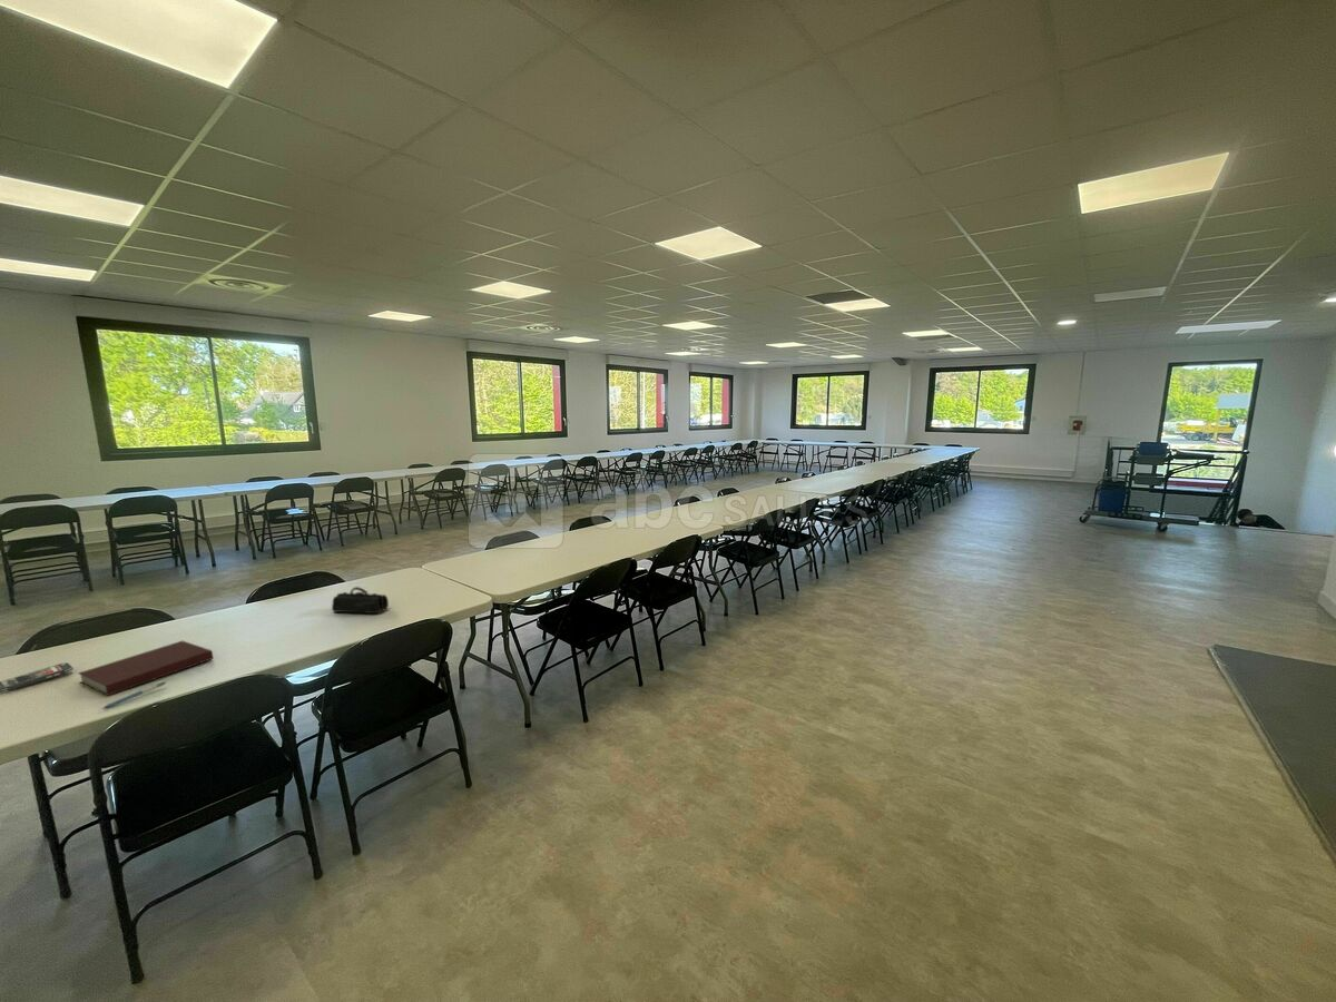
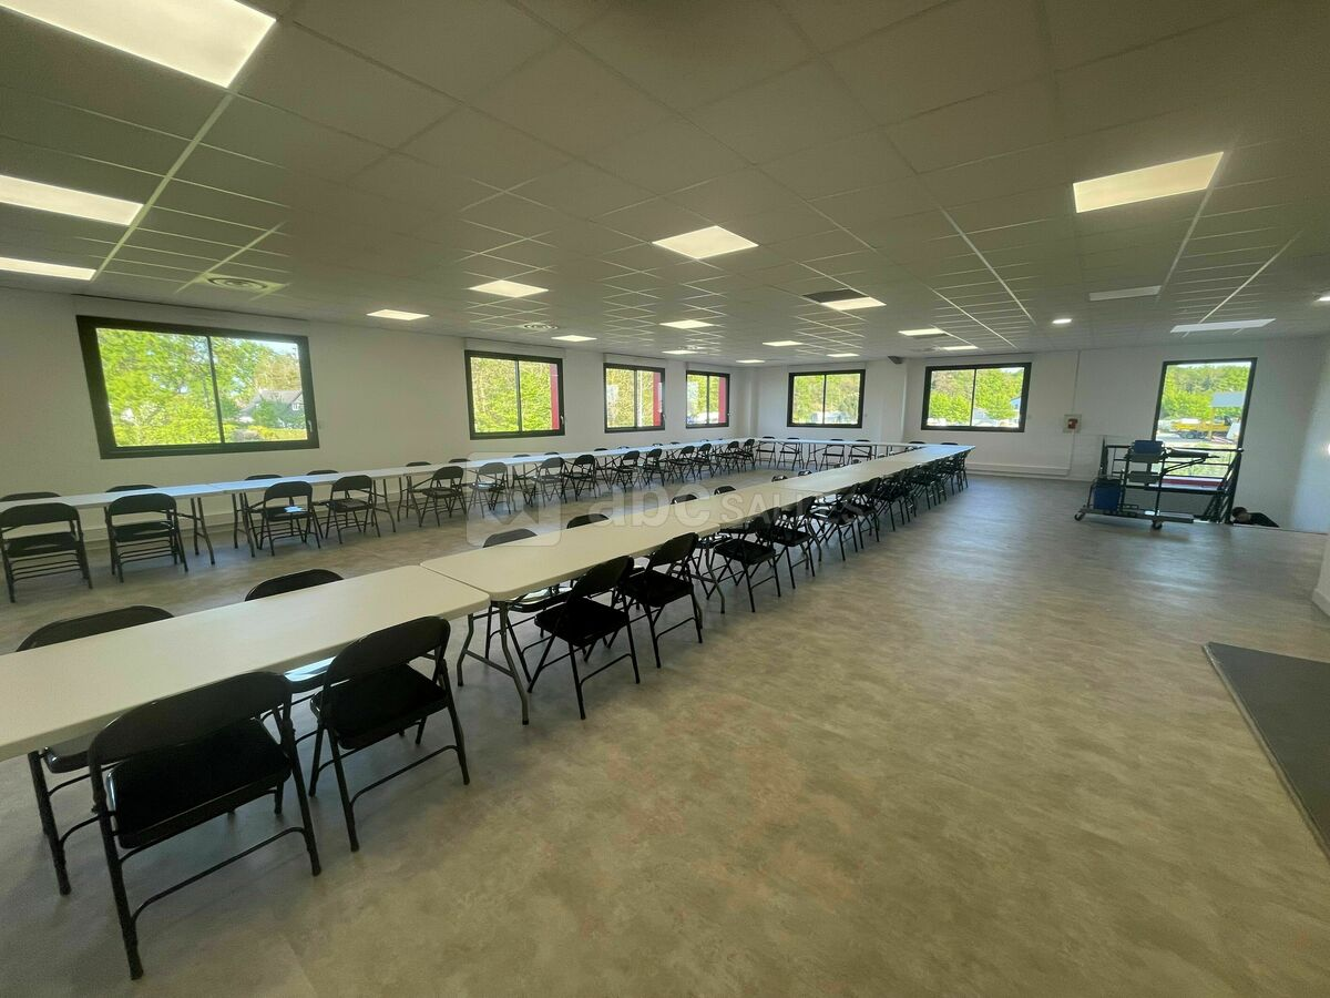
- smartphone (33, 677)
- pencil case (360, 598)
- notebook (148, 665)
- pen (135, 694)
